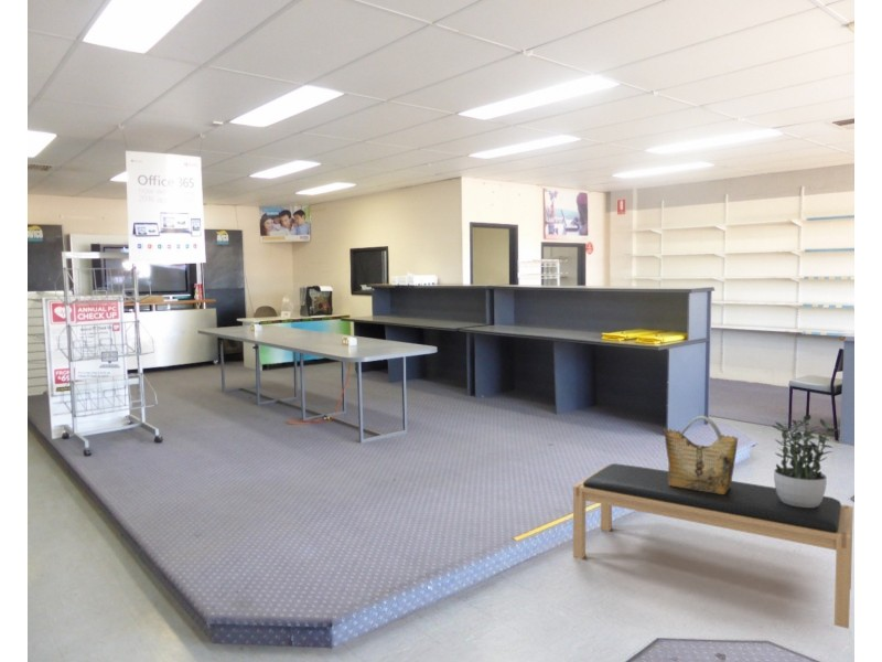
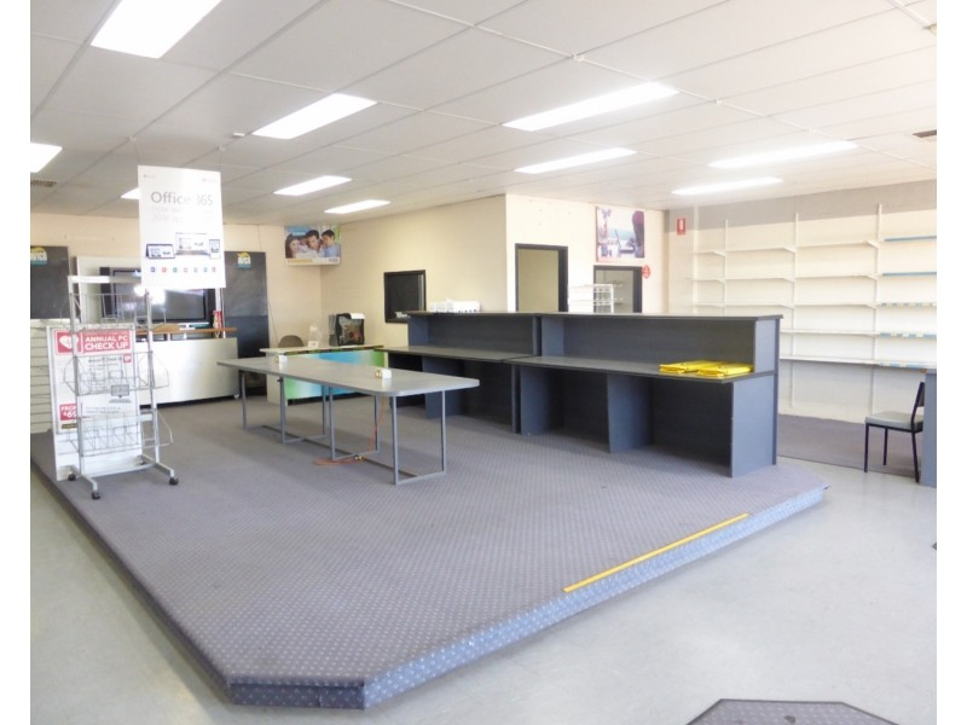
- bench (707, 524)
- potted plant (804, 458)
- grocery bag (699, 450)
